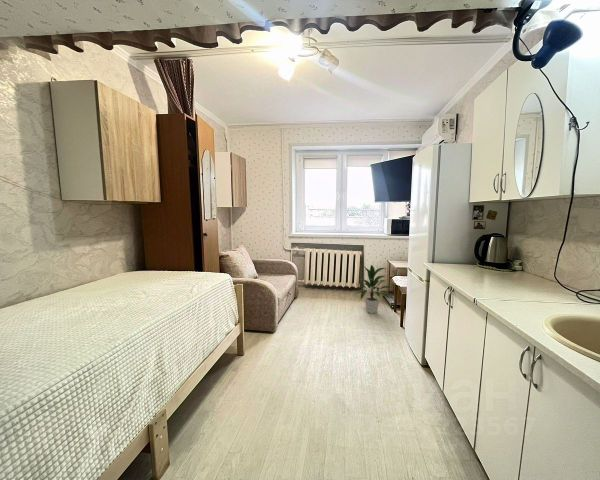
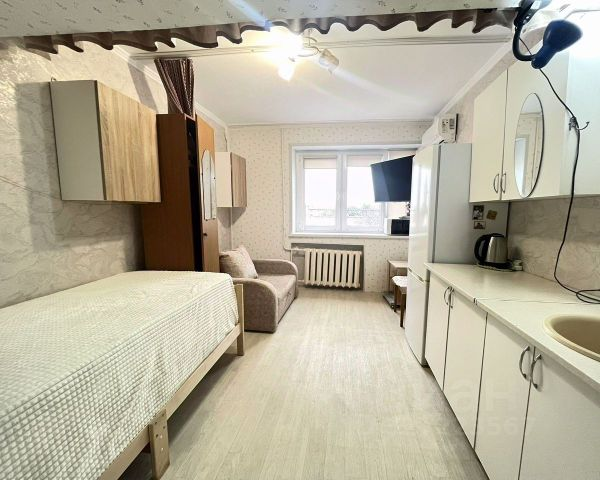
- indoor plant (372, 288)
